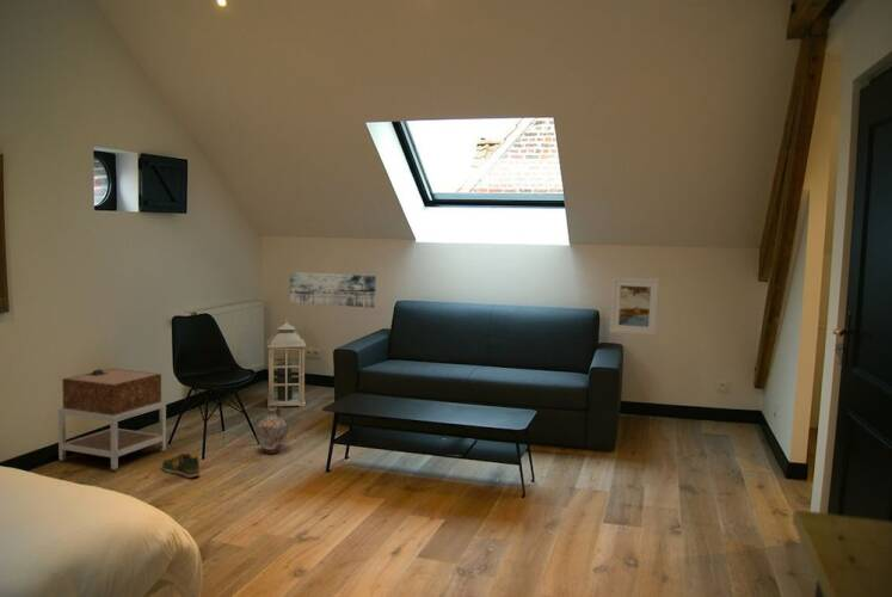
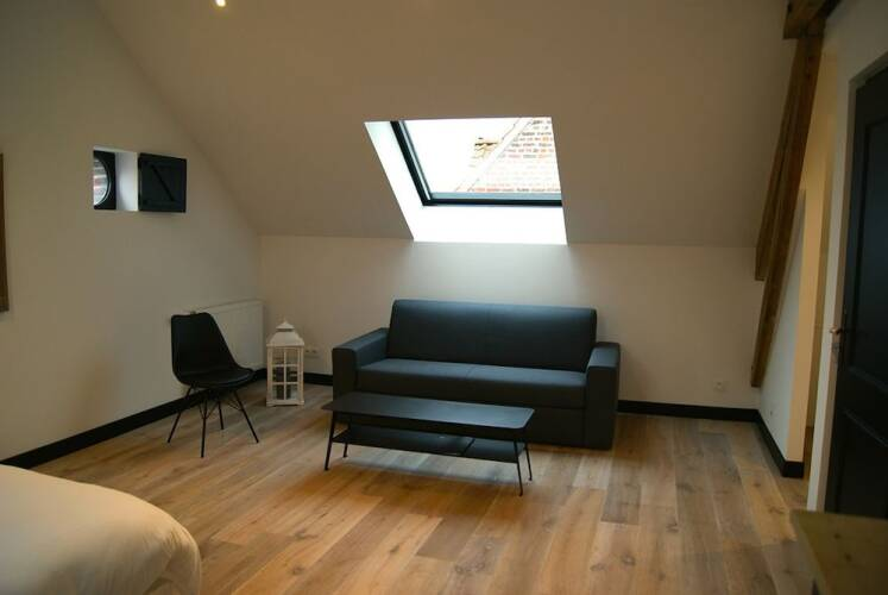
- ceramic jug (271, 429)
- shoe (180, 462)
- wall art (332, 289)
- nightstand (113, 413)
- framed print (634, 306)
